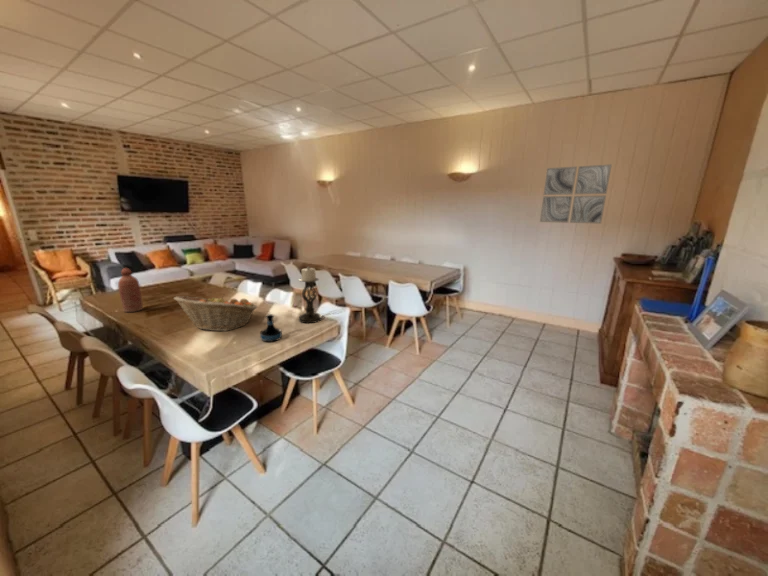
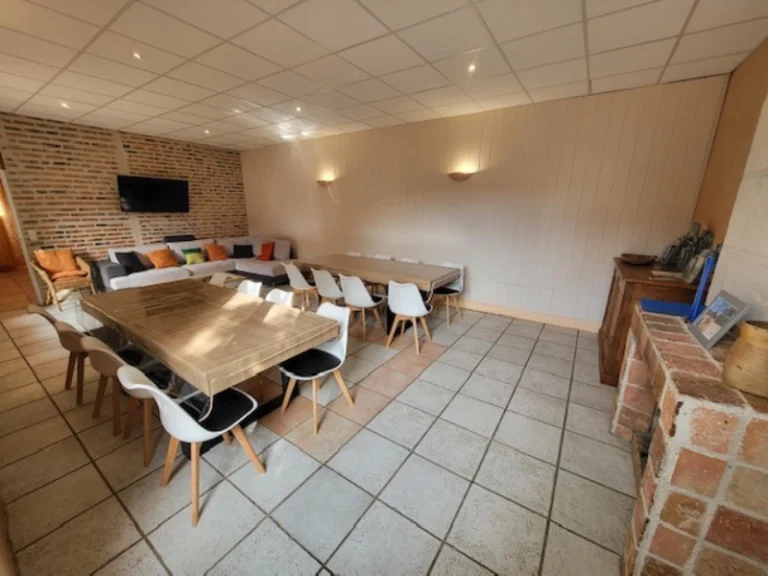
- wall art (572, 194)
- bottle (129, 289)
- fruit basket (217, 308)
- candle holder (309, 293)
- tequila bottle (270, 326)
